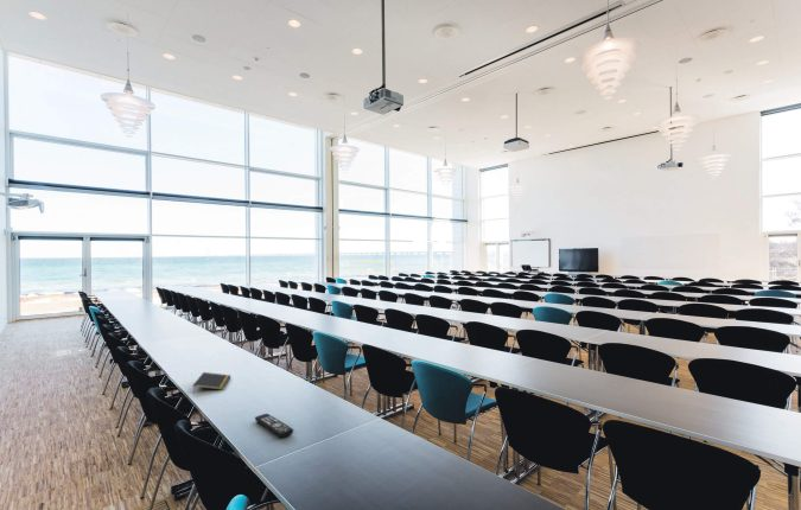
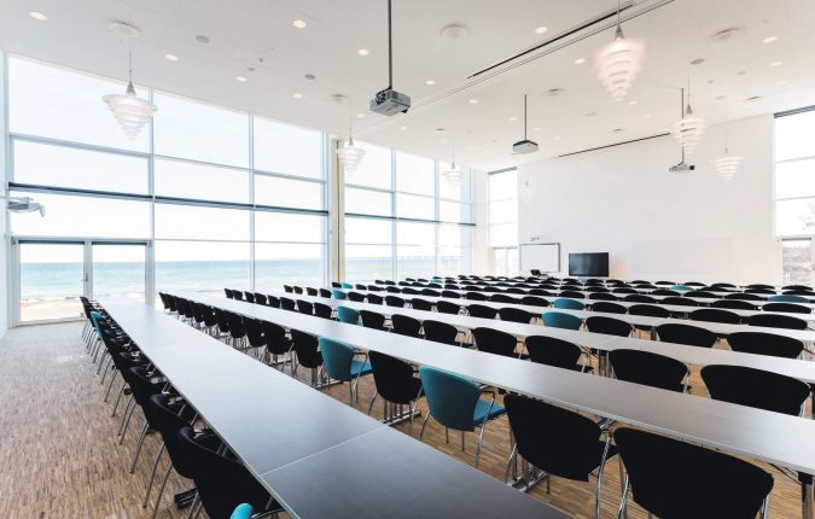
- notepad (212, 380)
- remote control (273, 425)
